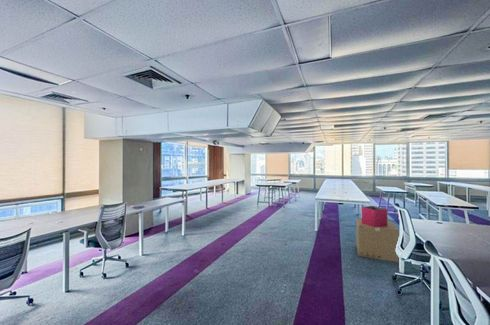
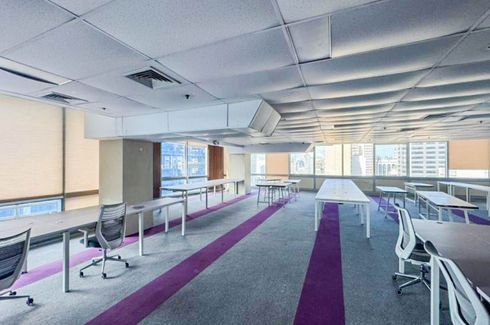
- storage bin (374, 216)
- cardboard box (375, 237)
